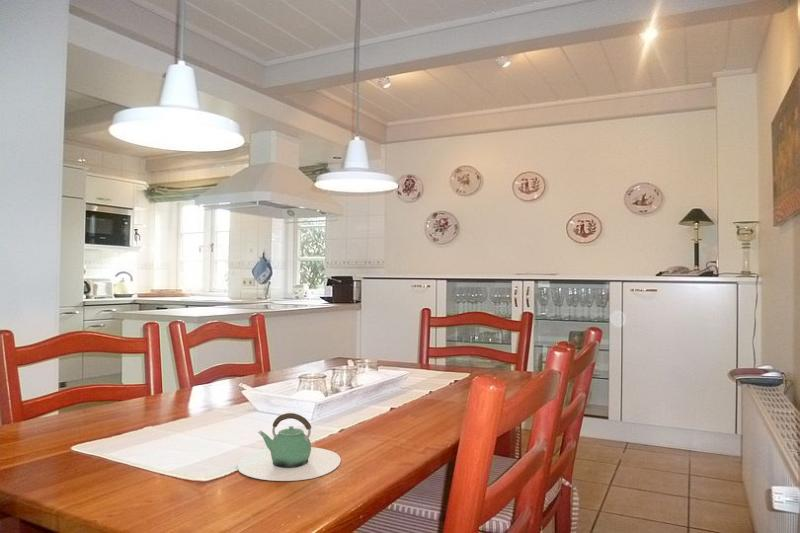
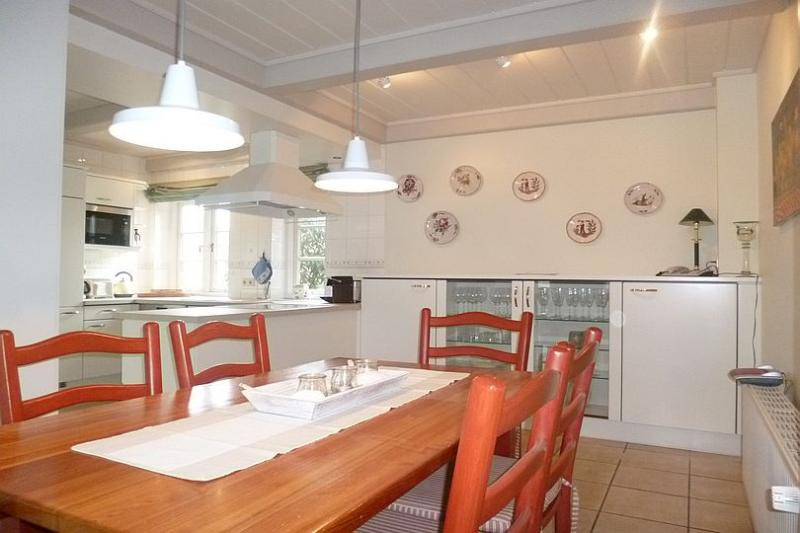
- teapot (290, 437)
